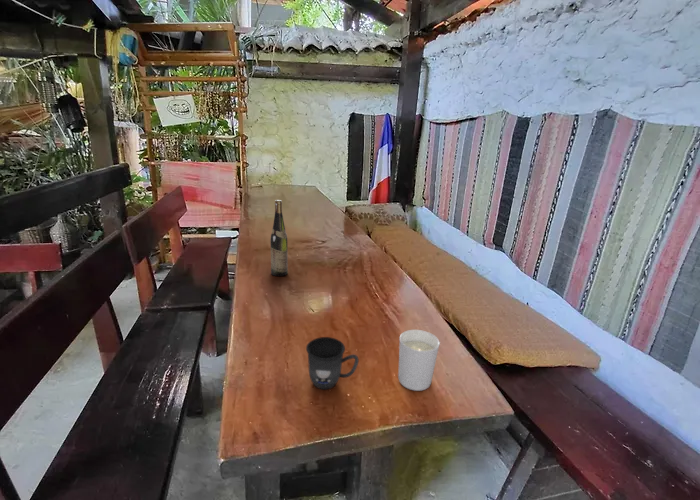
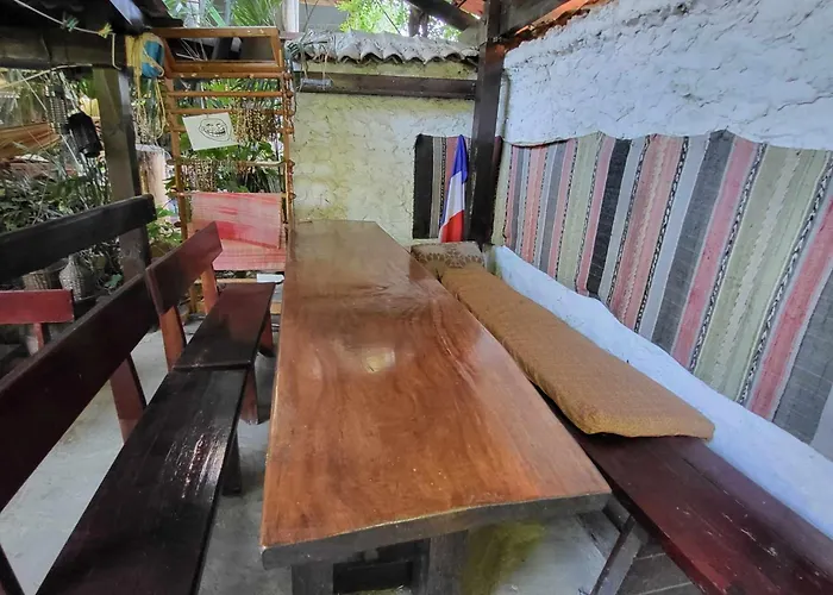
- mug (332, 365)
- candle holder (416, 360)
- wine bottle (278, 237)
